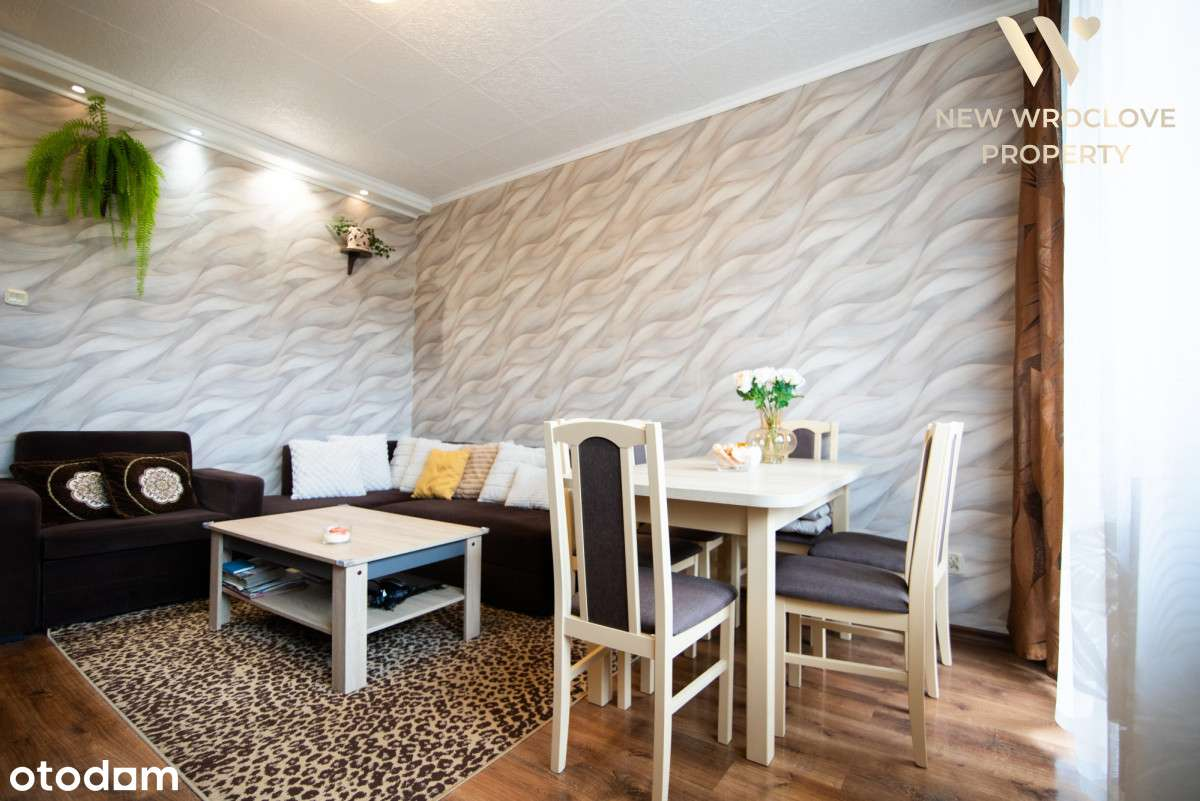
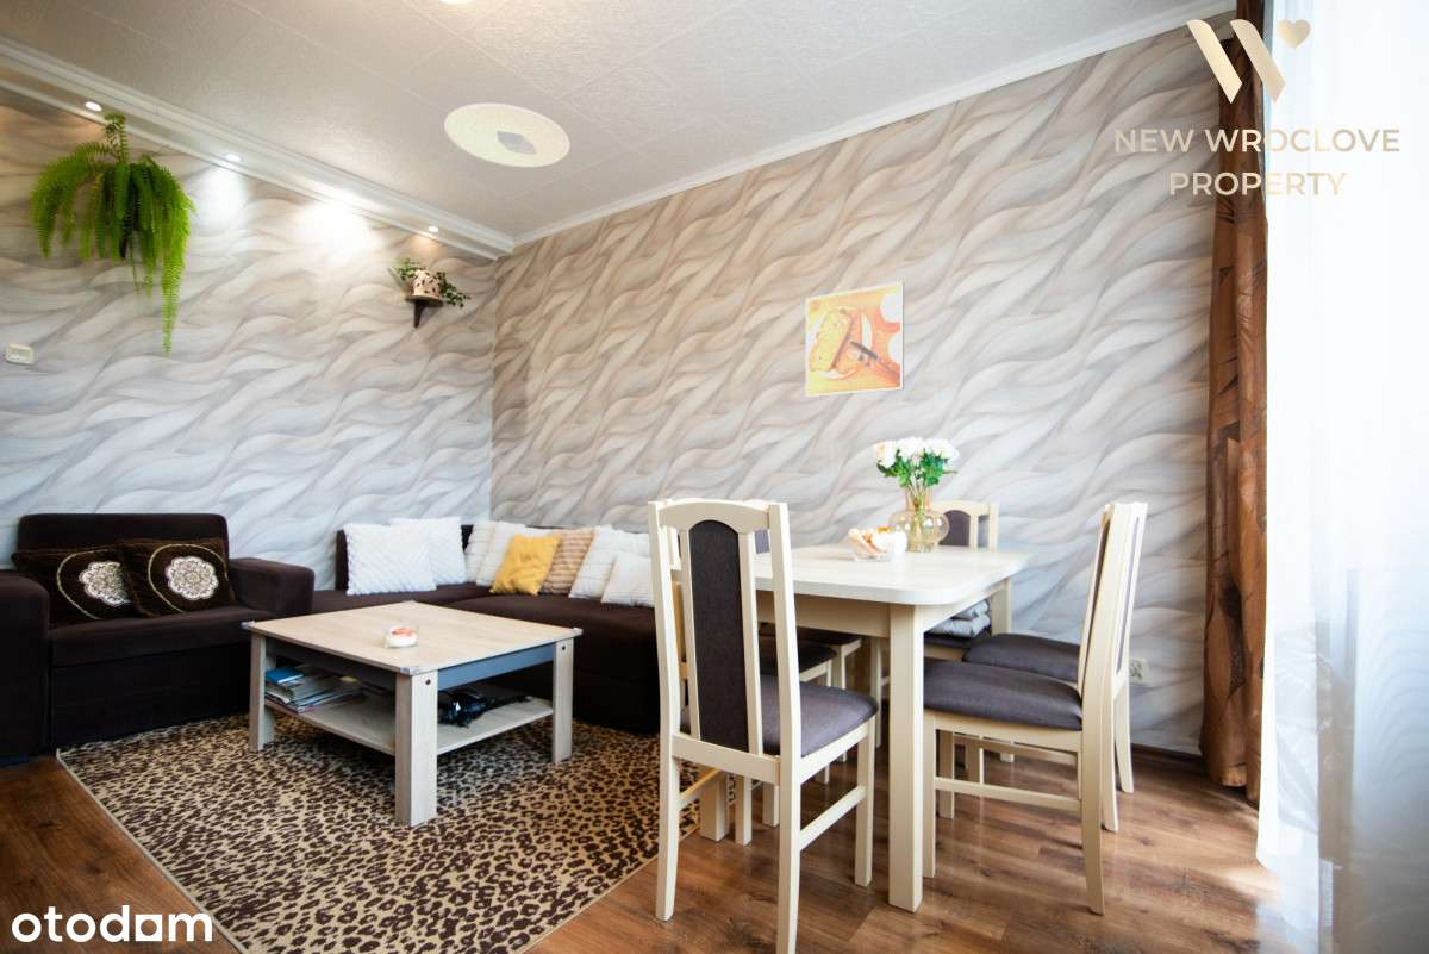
+ ceiling light (508, 132)
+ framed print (853, 342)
